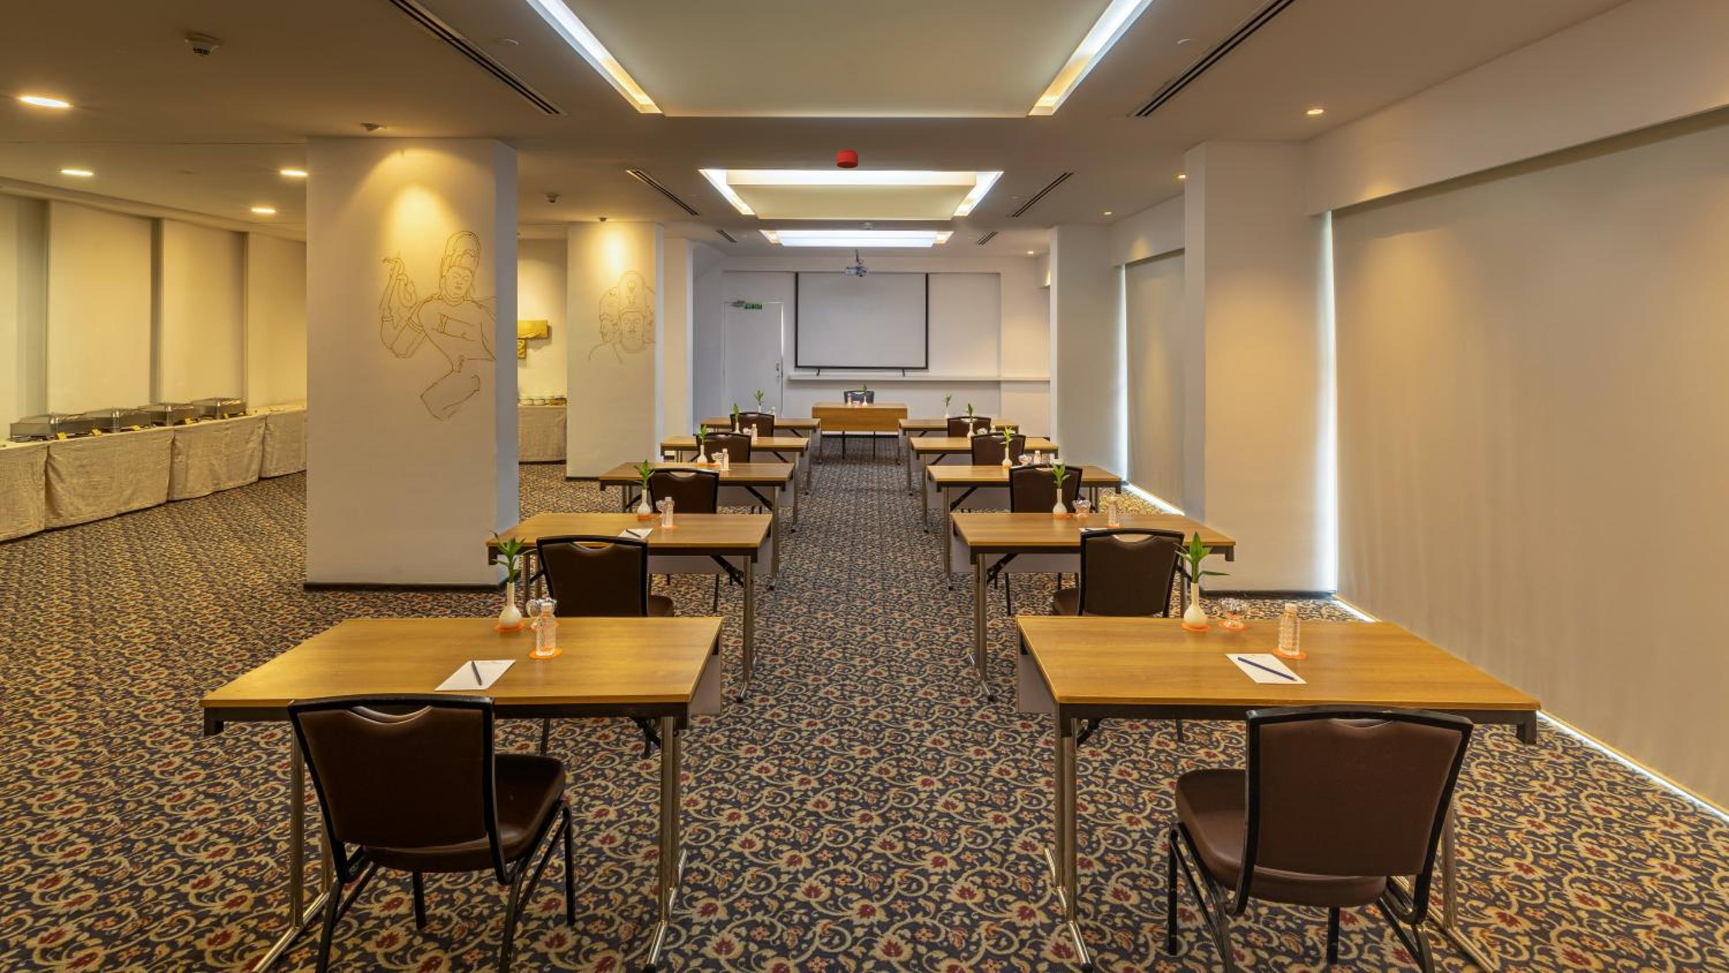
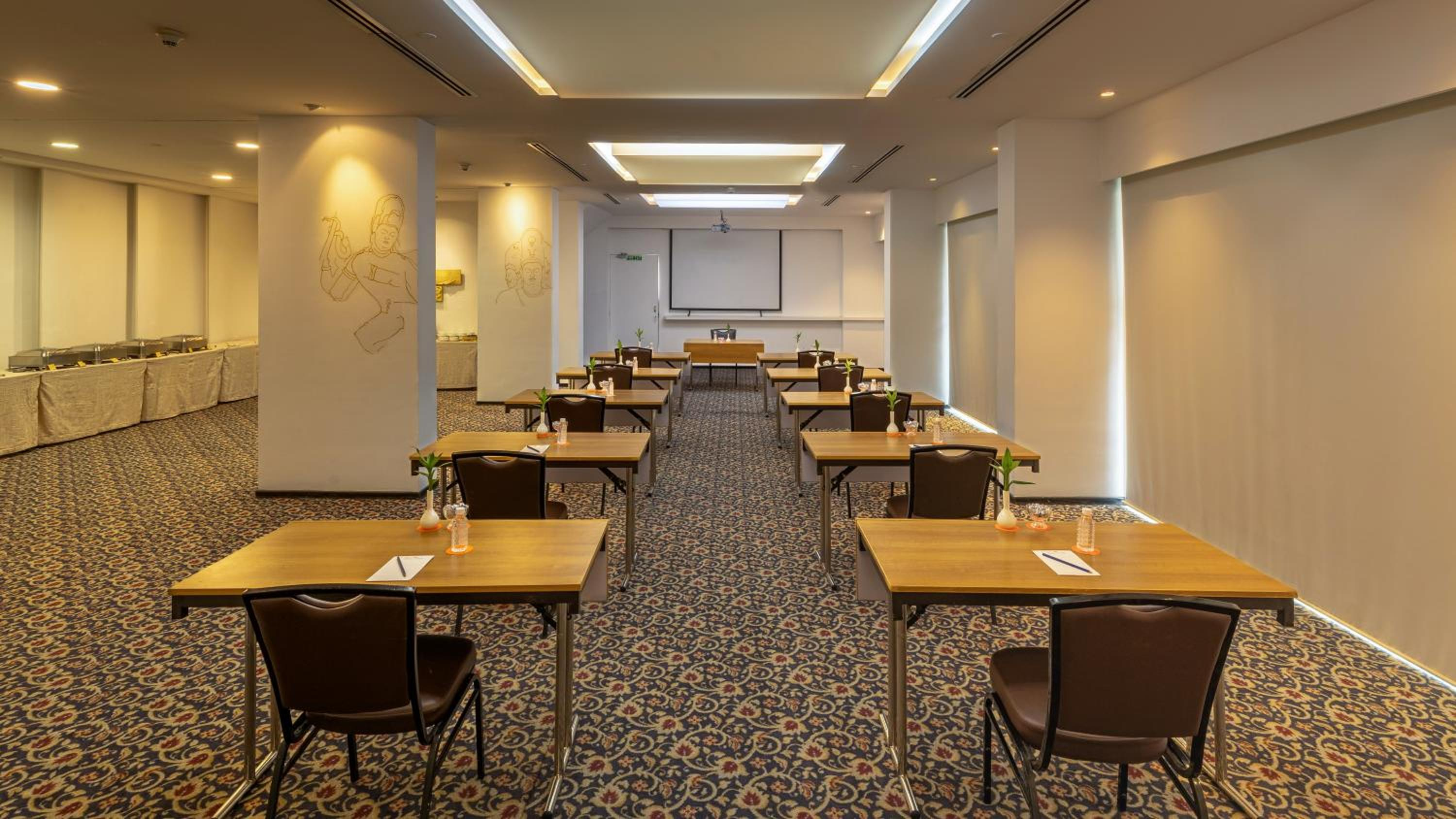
- smoke detector (847, 158)
